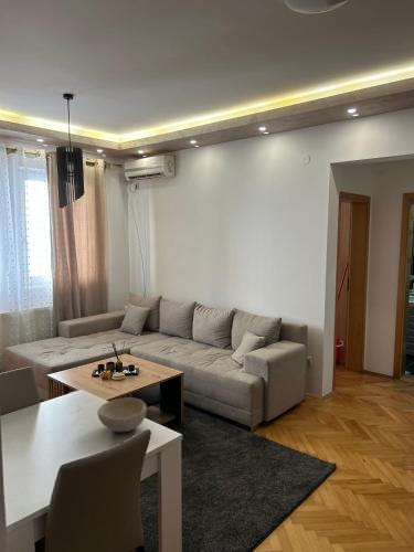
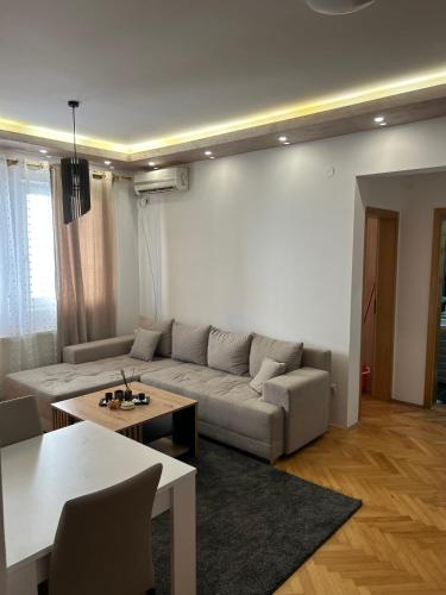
- bowl (123, 417)
